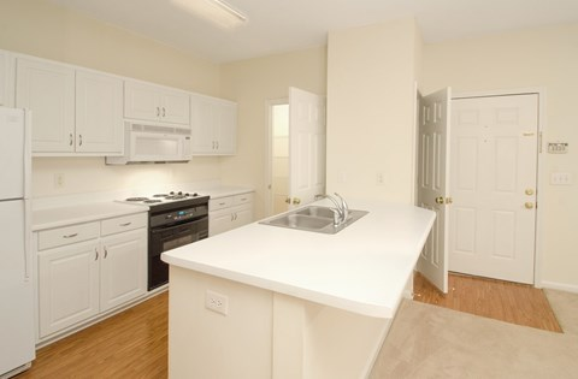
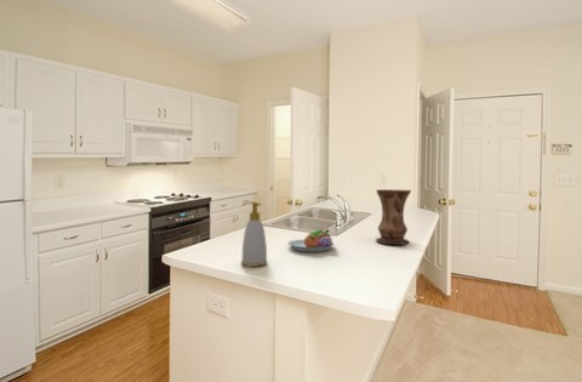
+ fruit bowl (312, 238)
+ soap bottle (253, 233)
+ vase (392, 216)
